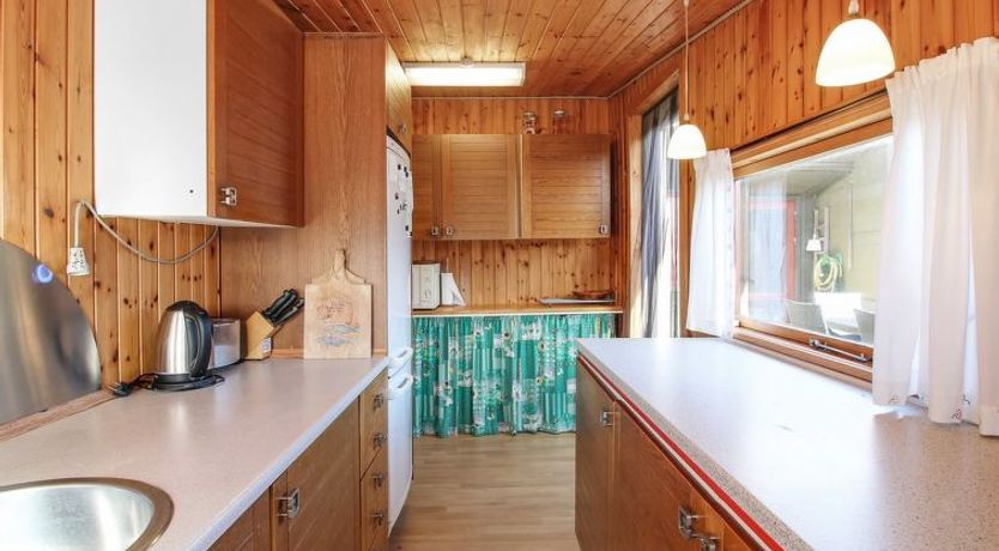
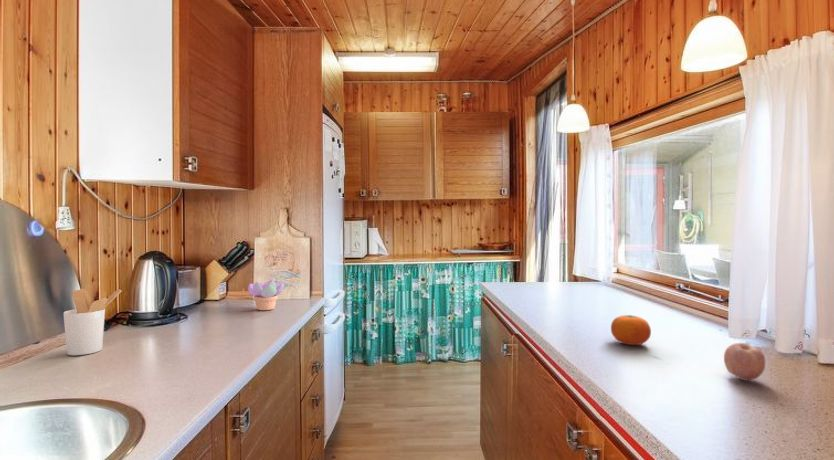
+ fruit (744, 361)
+ succulent plant (267, 295)
+ fruit (630, 330)
+ utensil holder (95, 319)
